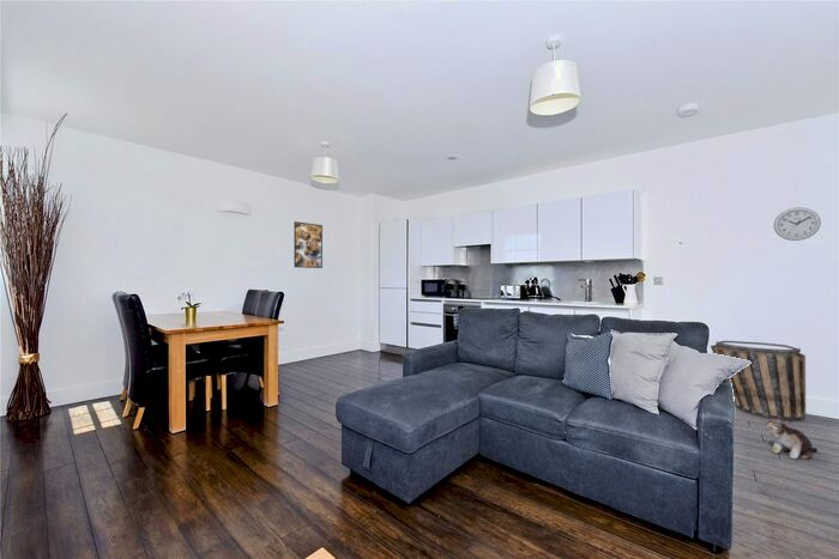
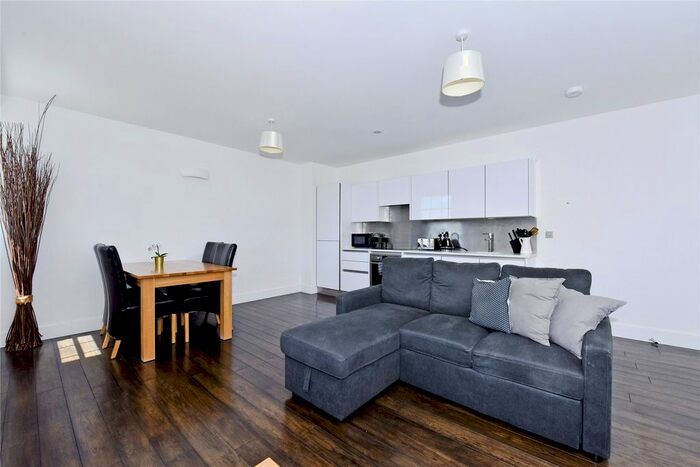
- basket (754, 377)
- plush toy (793, 436)
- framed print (308, 245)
- wall clock (796, 224)
